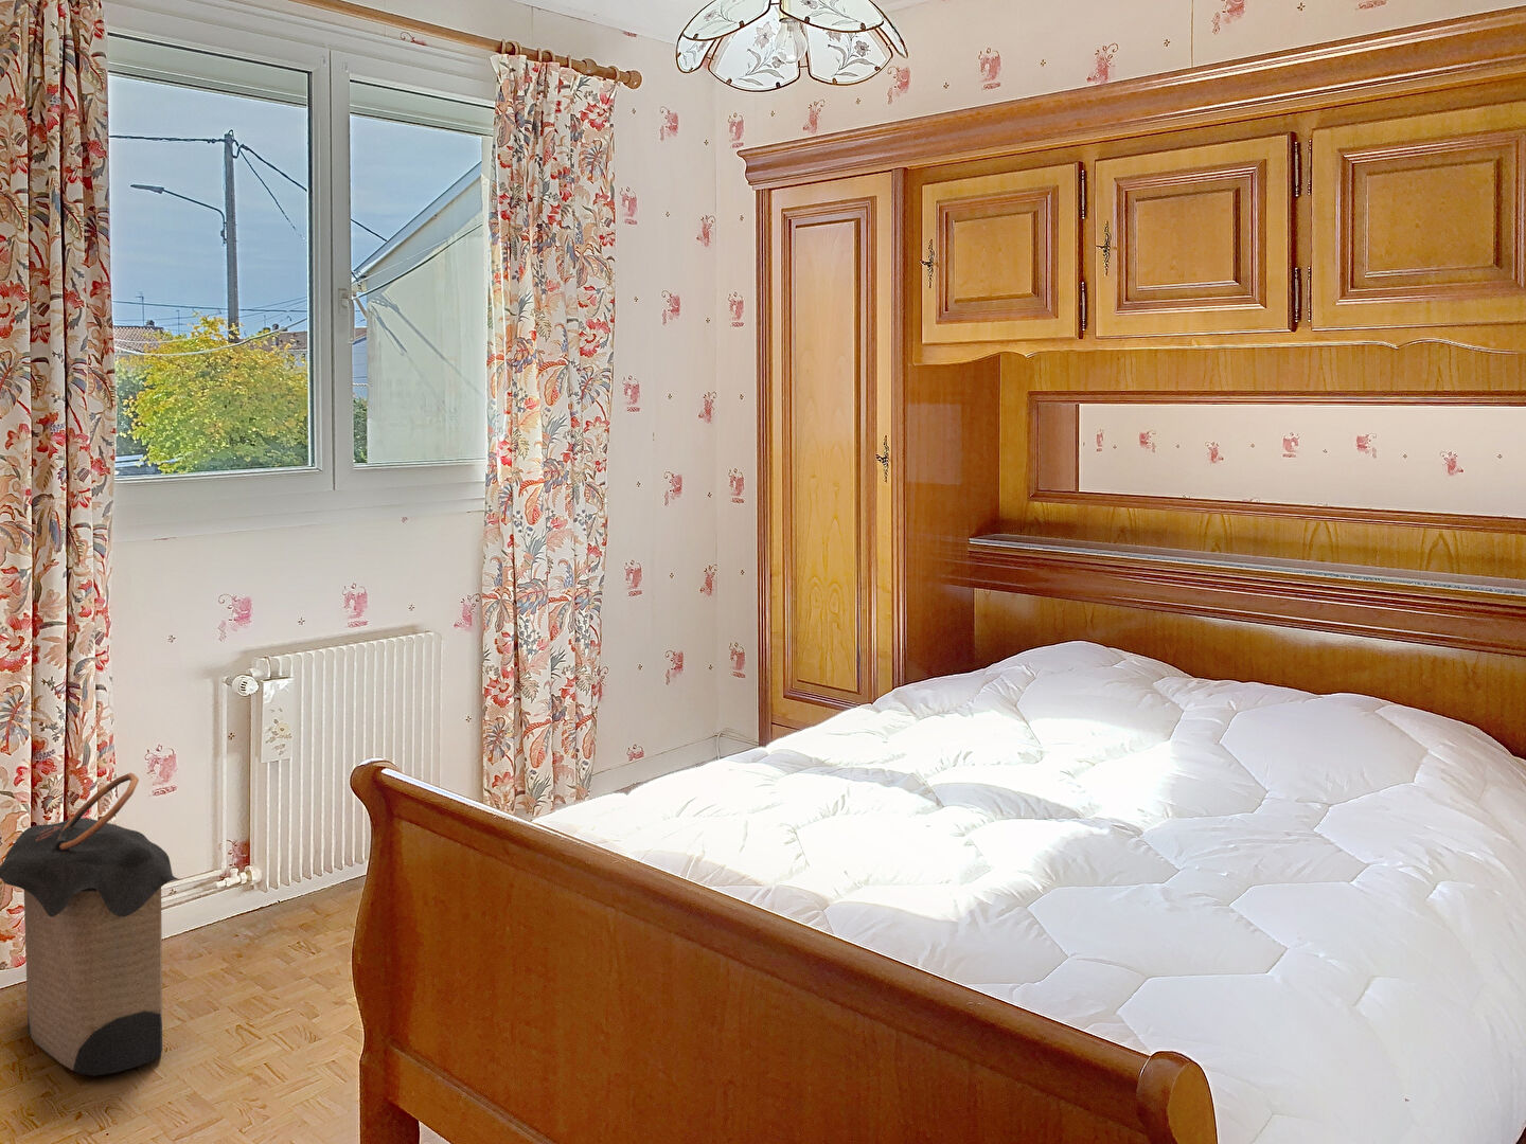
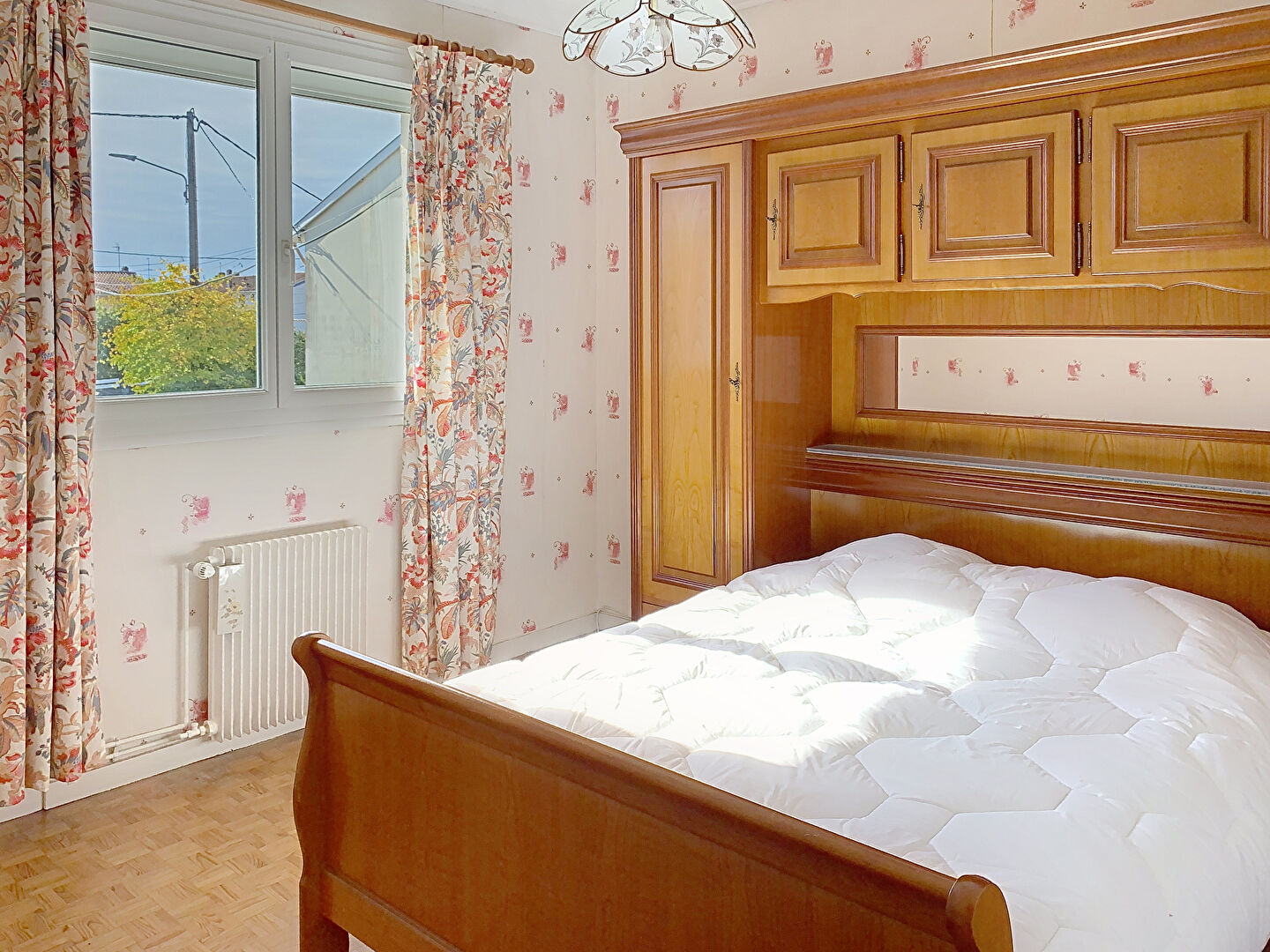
- laundry hamper (84, 908)
